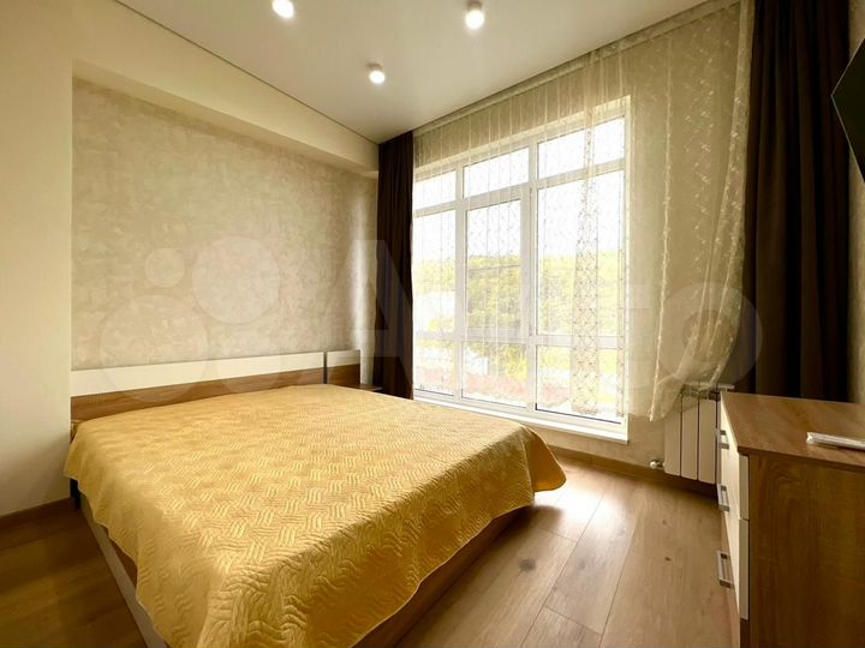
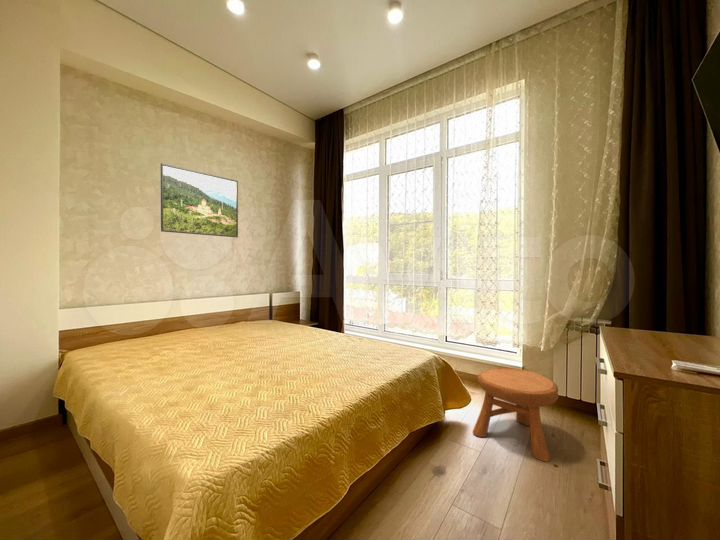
+ stool (517, 404)
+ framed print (202, 203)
